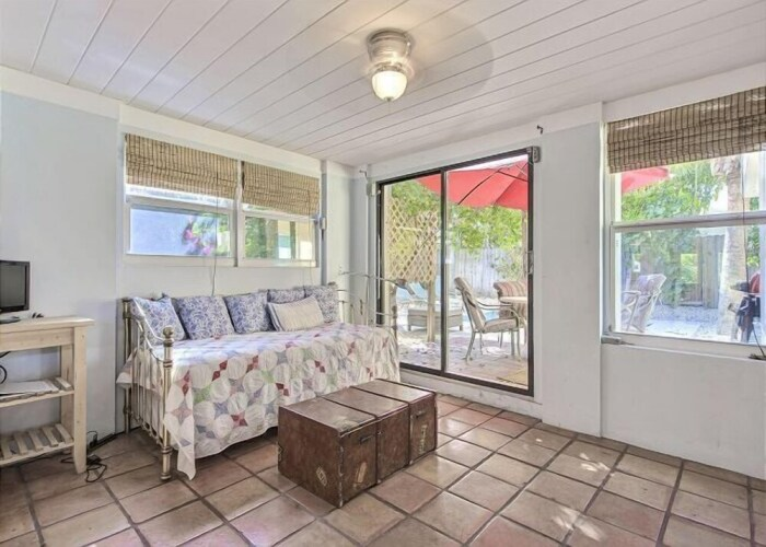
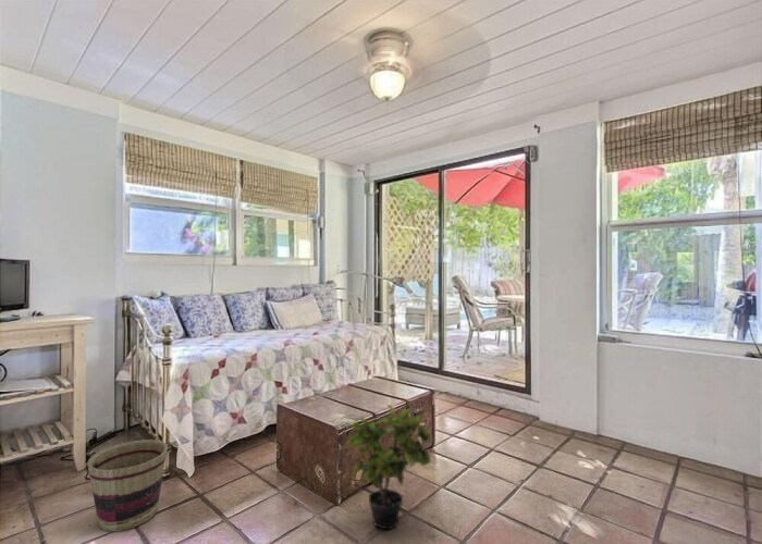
+ basket (128, 484)
+ potted plant (389, 462)
